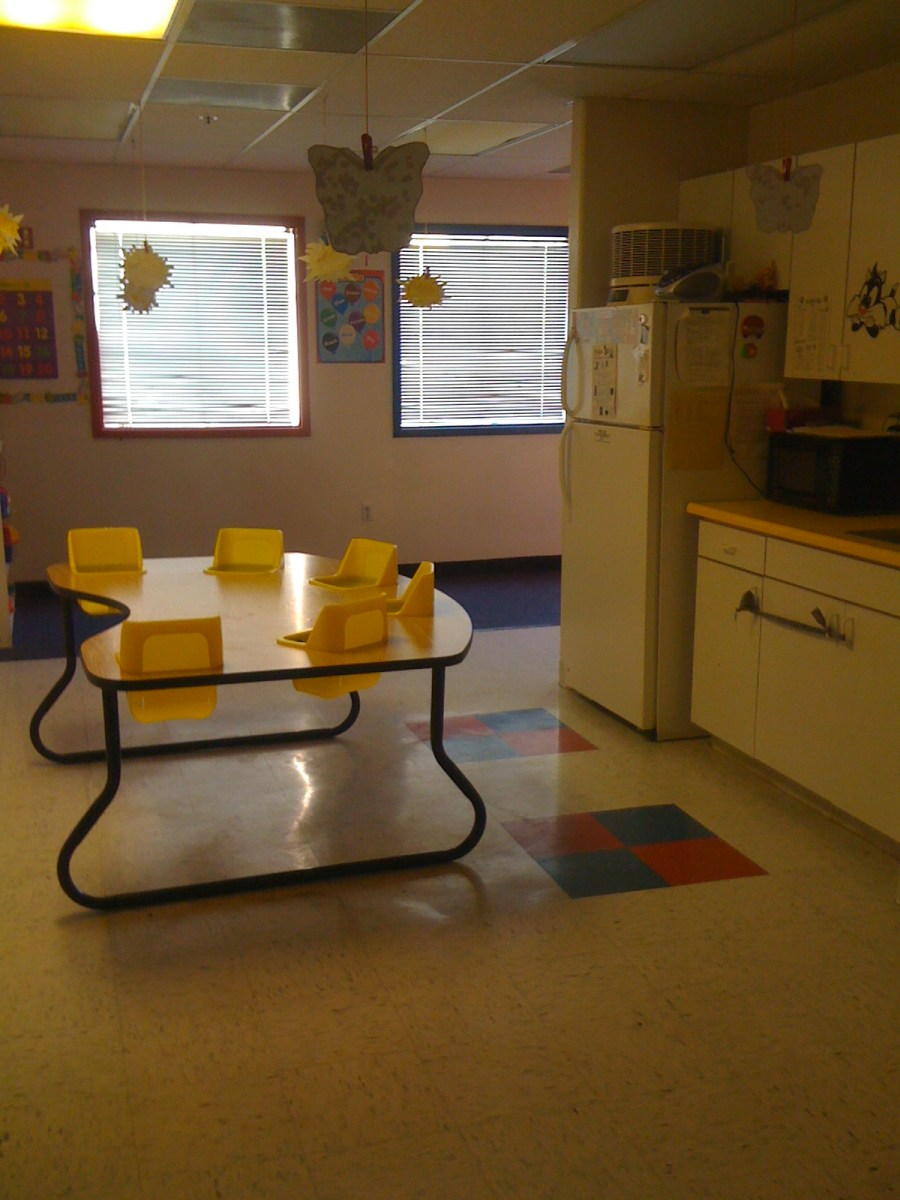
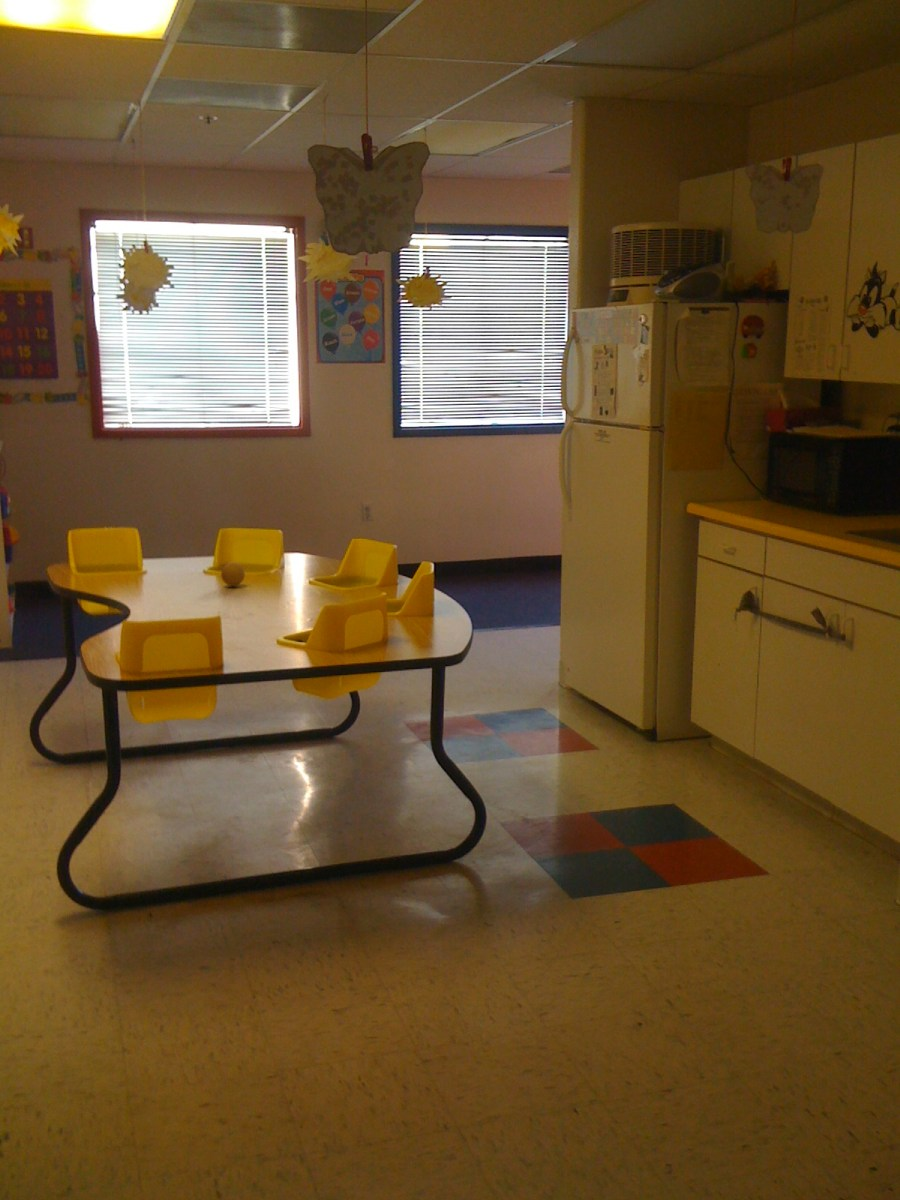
+ fruit (233, 574)
